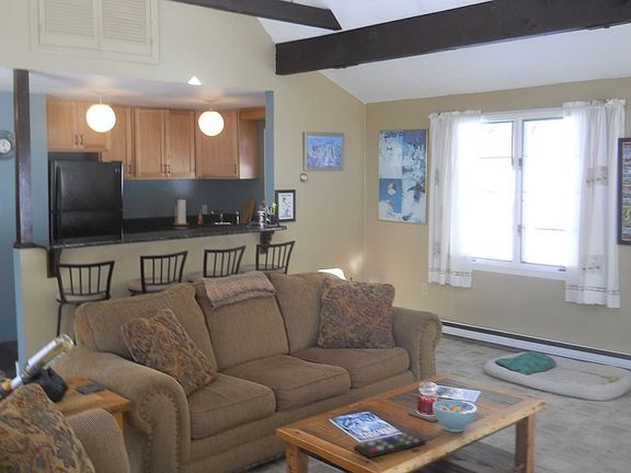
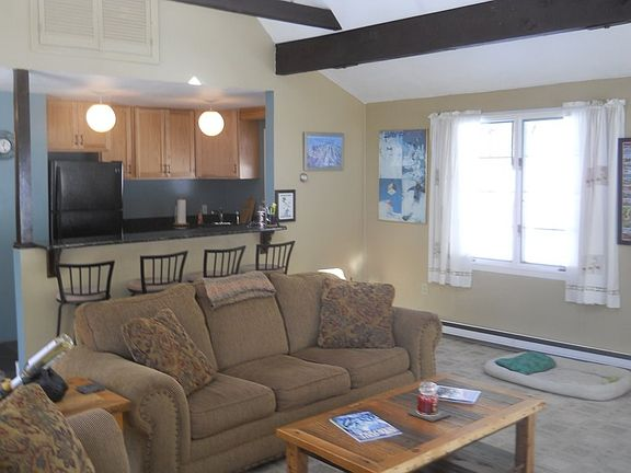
- bowl (454, 417)
- remote control (390, 443)
